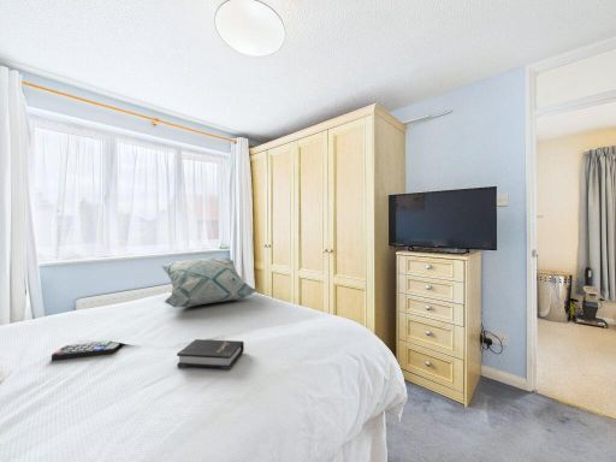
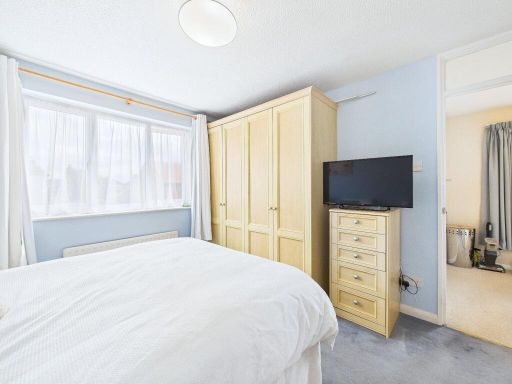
- remote control (89, 349)
- hardback book (212, 351)
- decorative pillow (206, 279)
